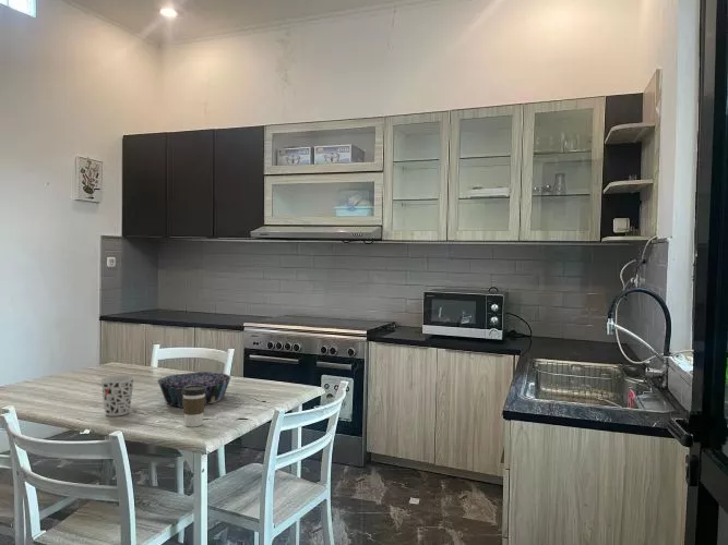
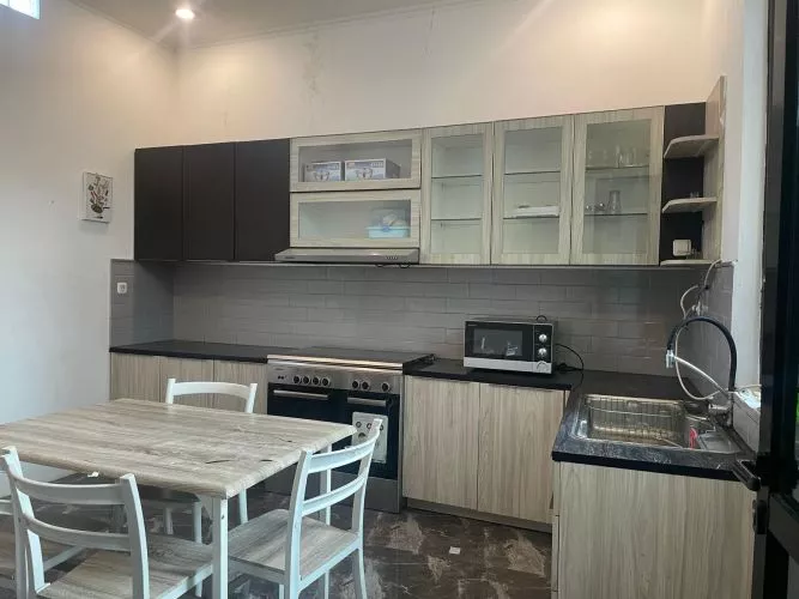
- coffee cup (193, 405)
- decorative bowl (194, 385)
- cup (117, 396)
